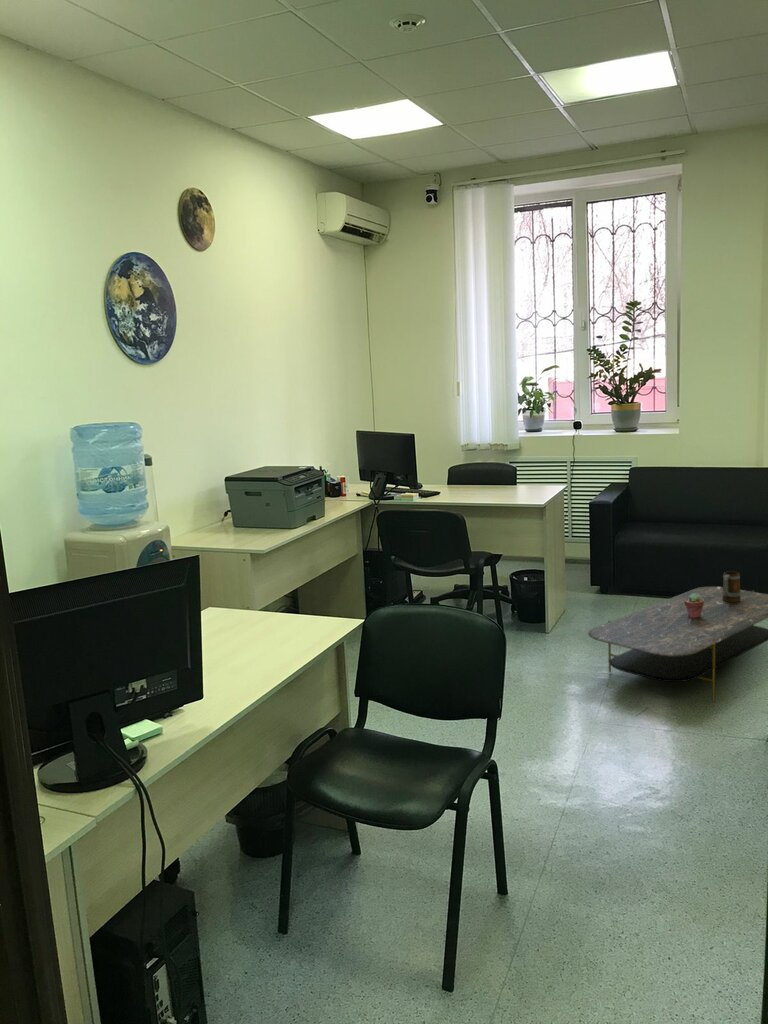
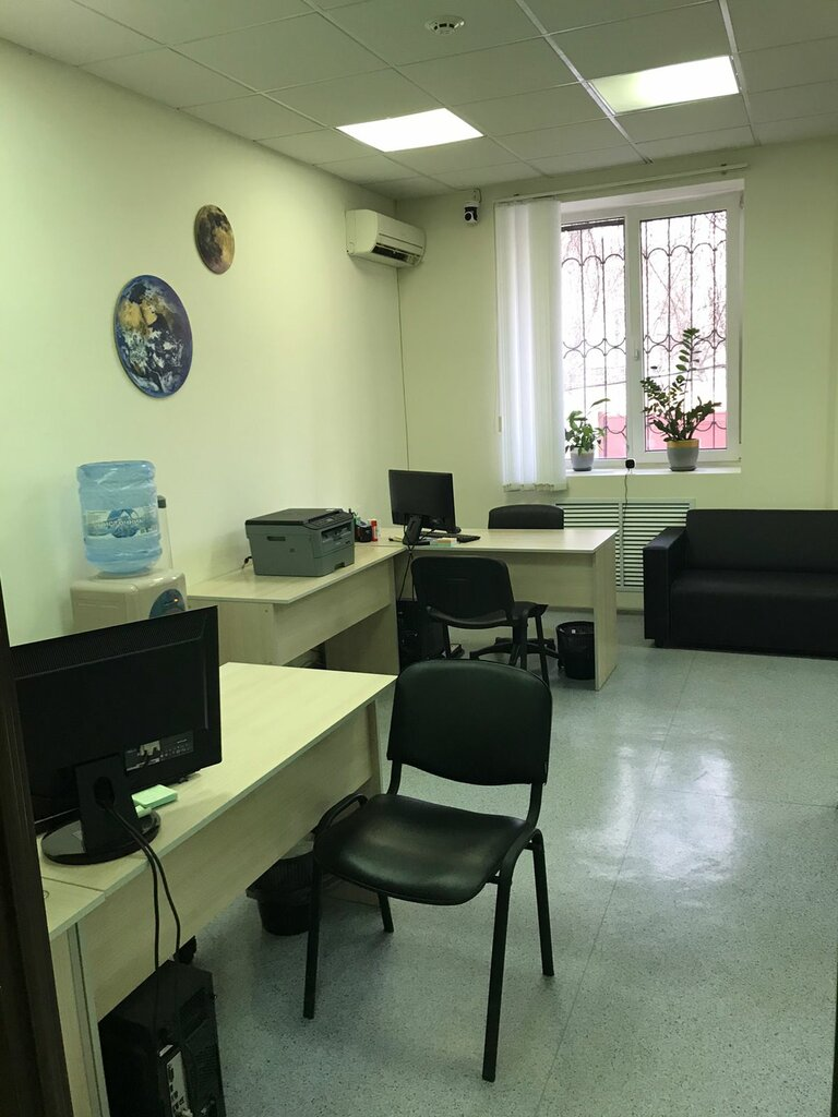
- coffee table (695, 641)
- mug (730, 586)
- potted succulent (694, 604)
